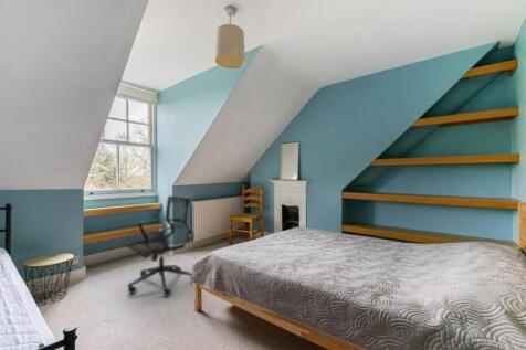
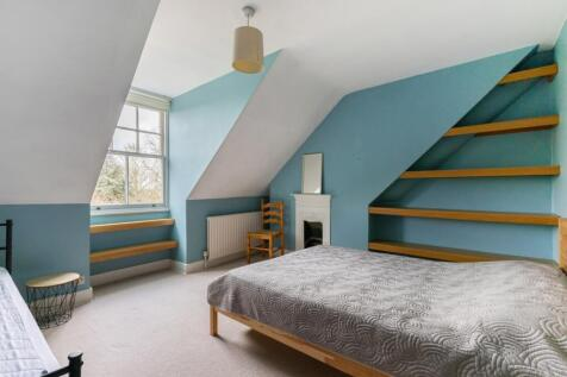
- office chair (160, 241)
